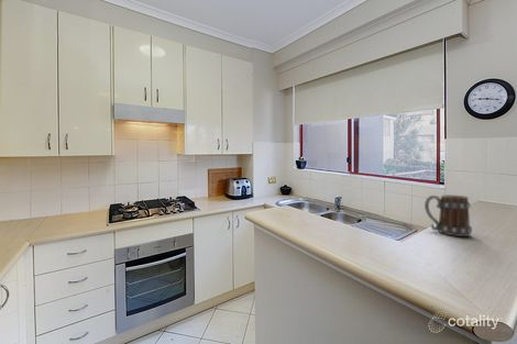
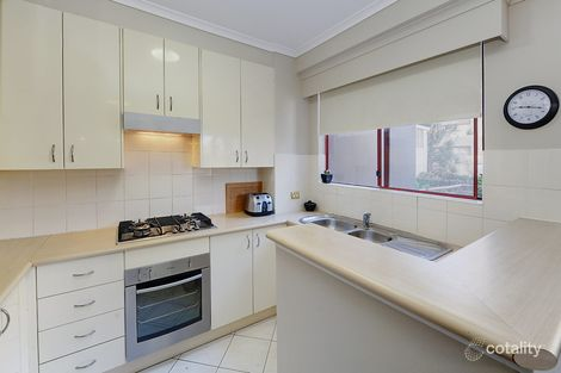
- mug (447, 213)
